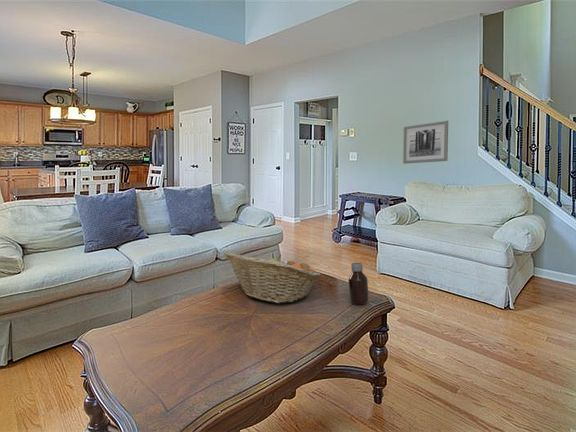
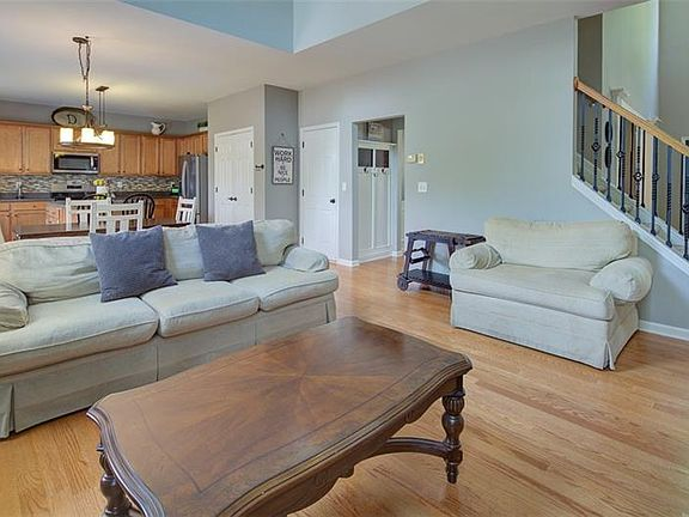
- wall art (424, 143)
- bottle (358, 283)
- fruit basket (271, 272)
